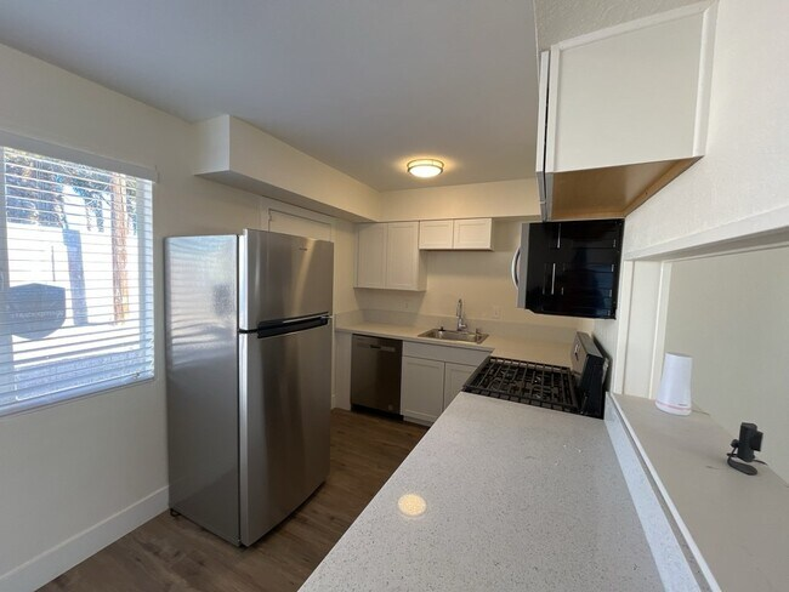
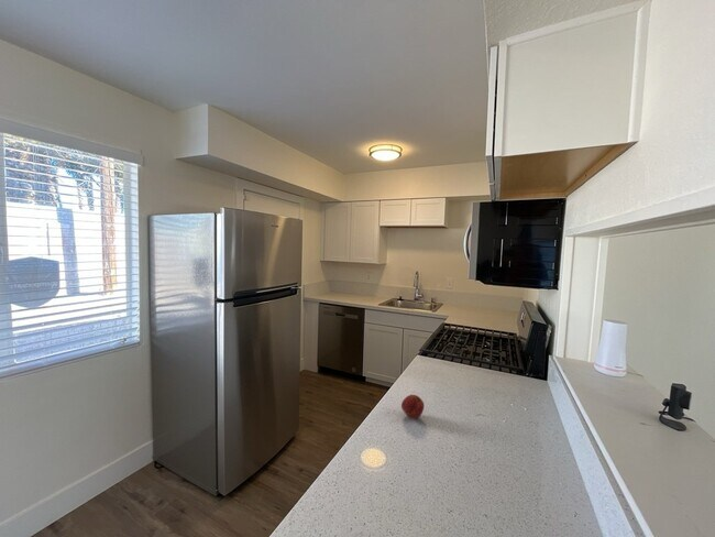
+ apple (411, 406)
